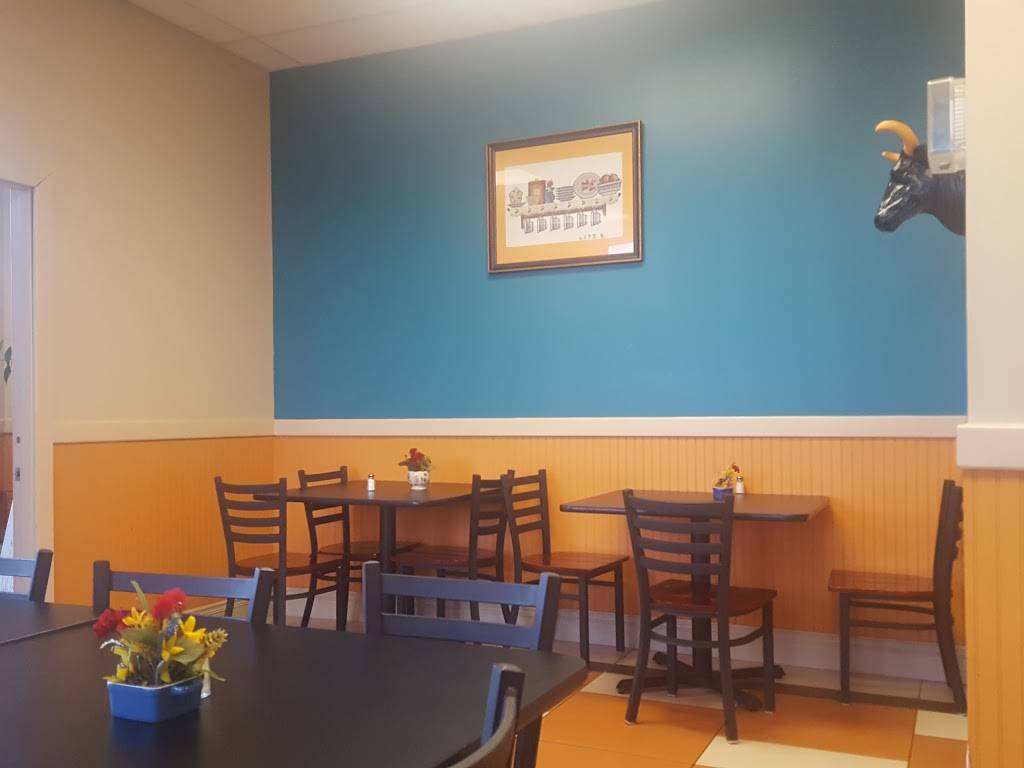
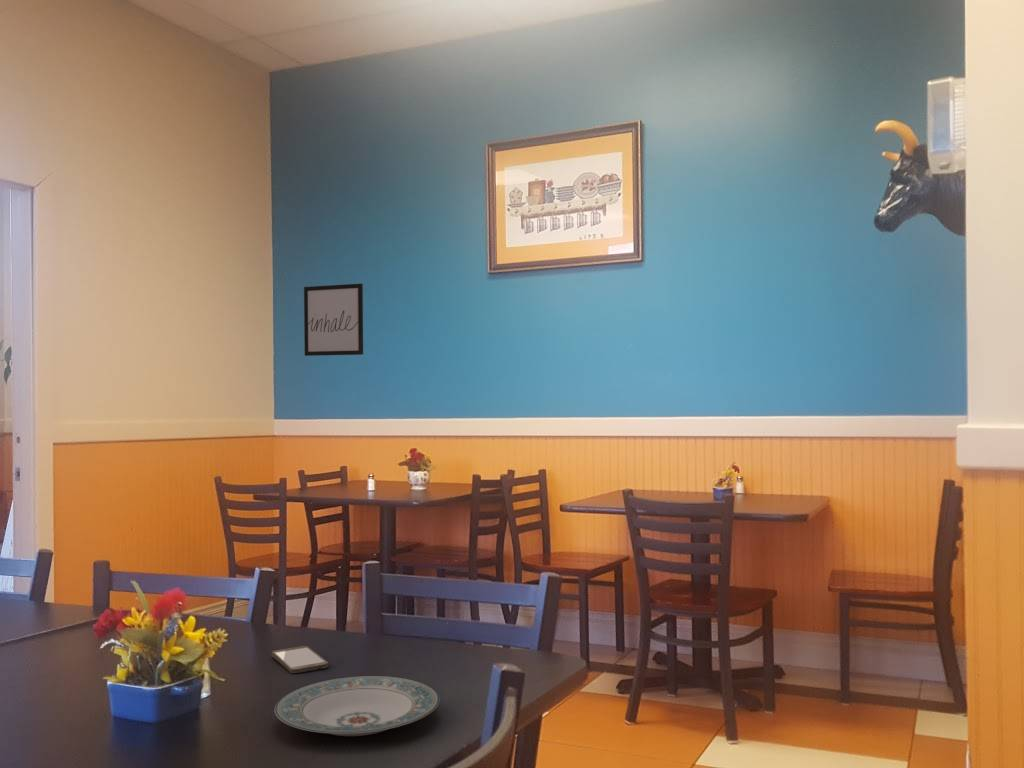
+ plate (358, 711)
+ smartphone (299, 659)
+ wall art (333, 320)
